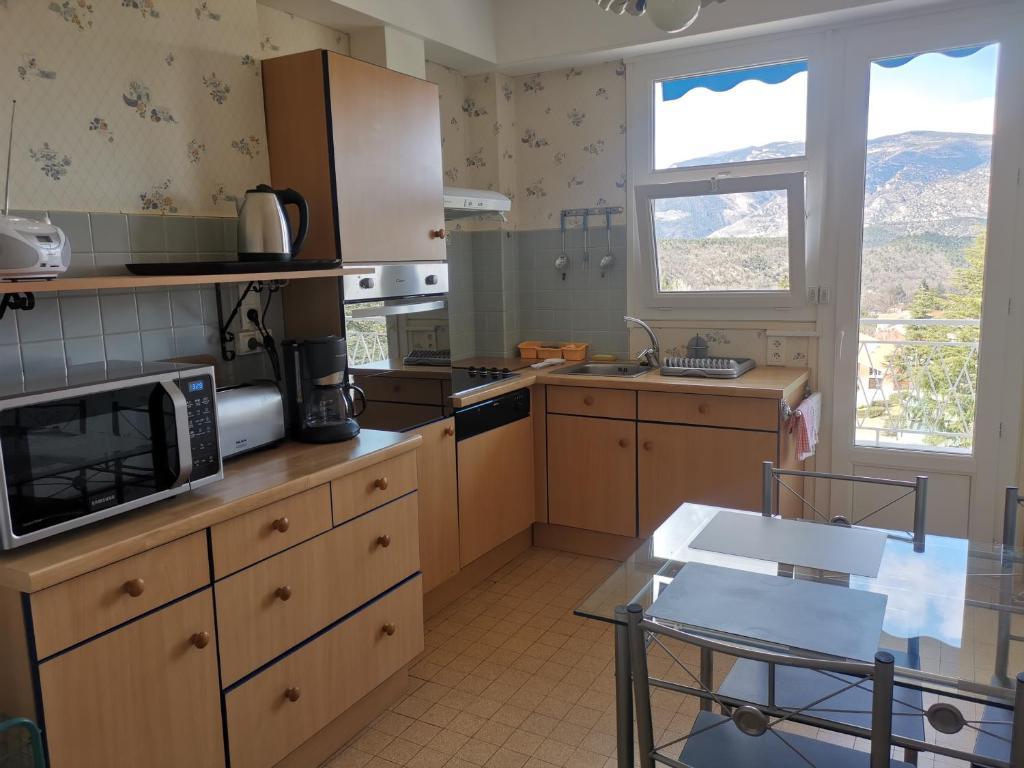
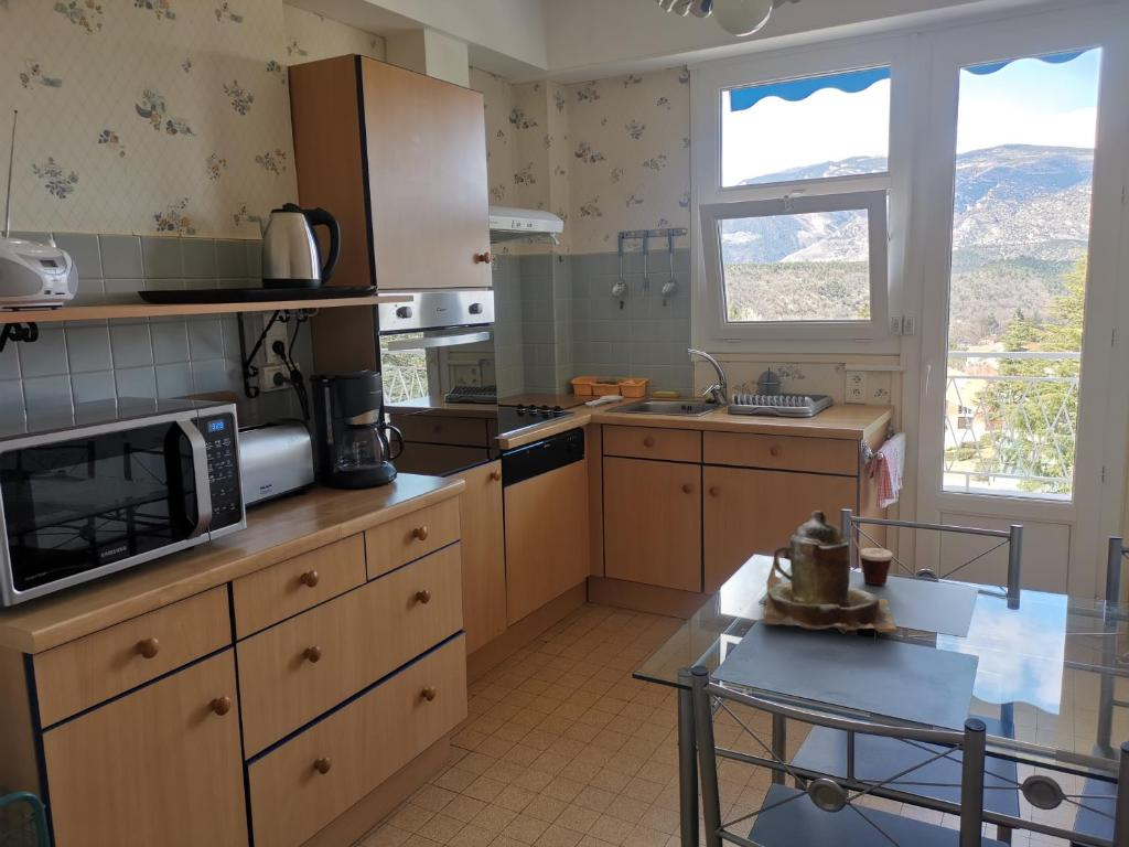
+ teapot (828, 566)
+ cup (861, 556)
